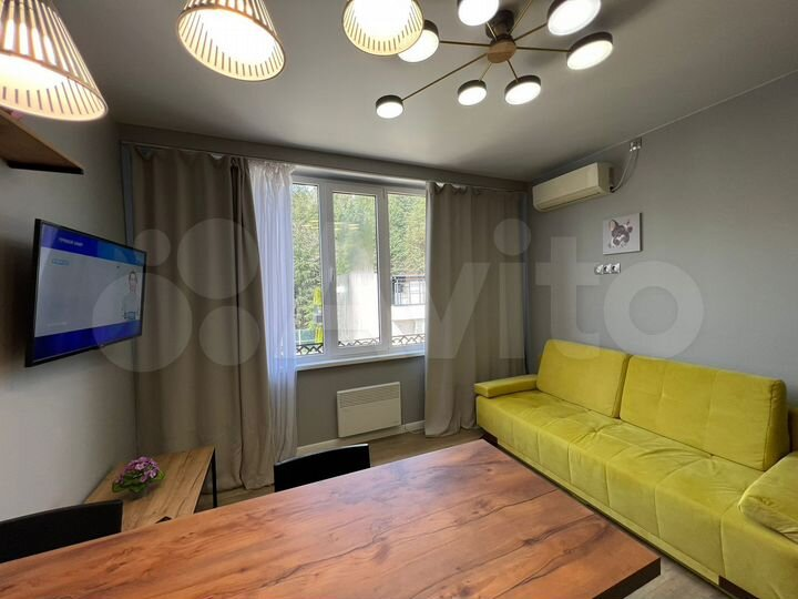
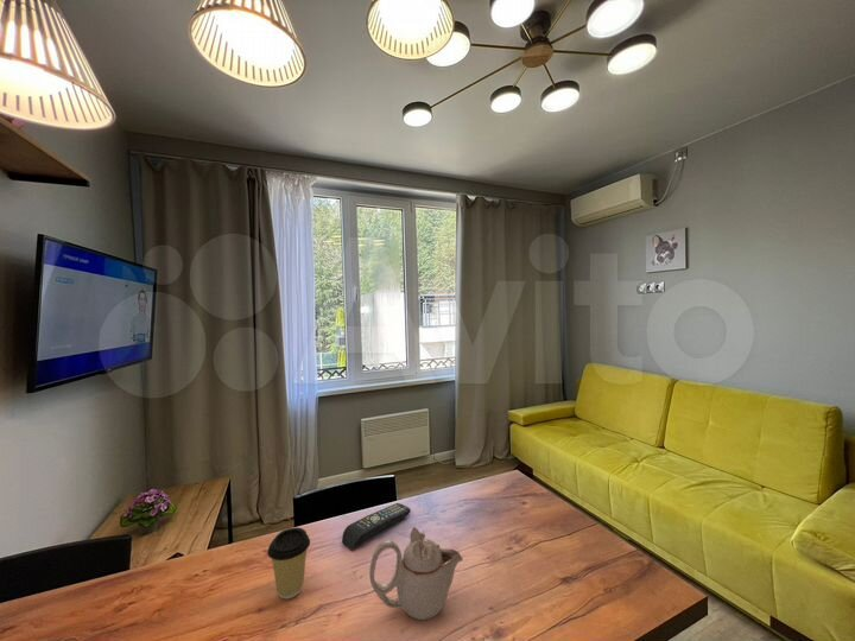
+ remote control (378, 521)
+ teapot (417, 570)
+ coffee cup (289, 564)
